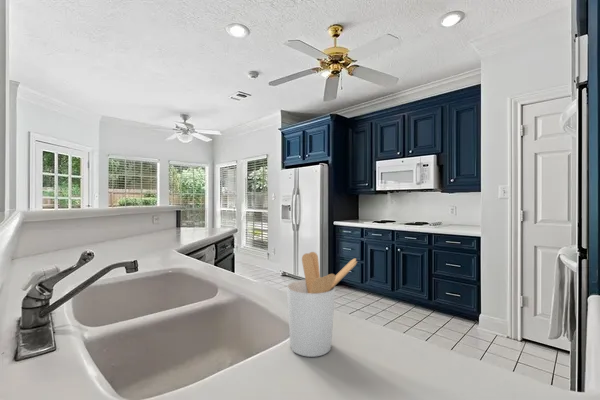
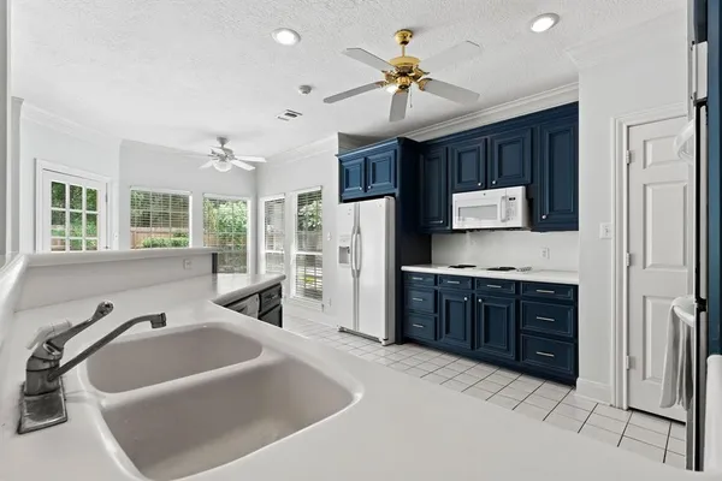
- utensil holder (323, 301)
